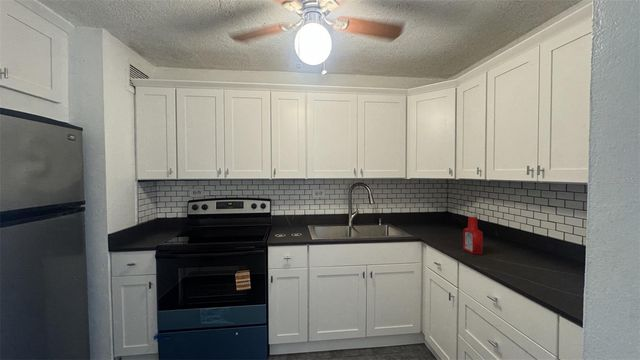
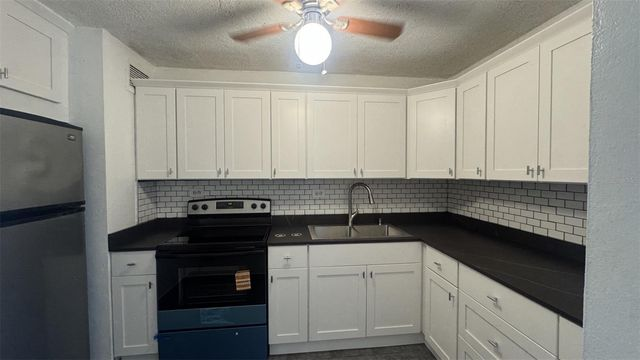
- soap bottle (472, 232)
